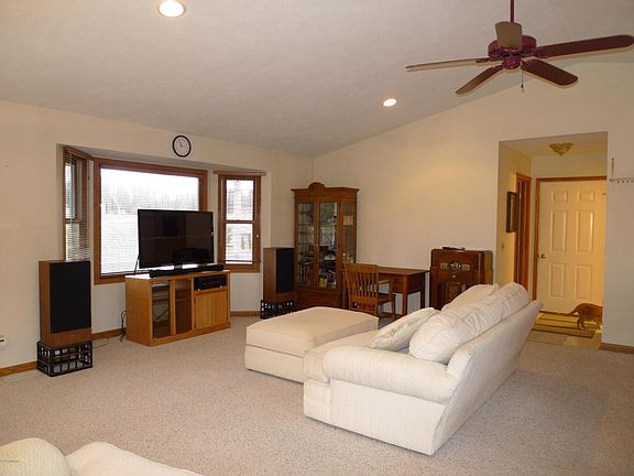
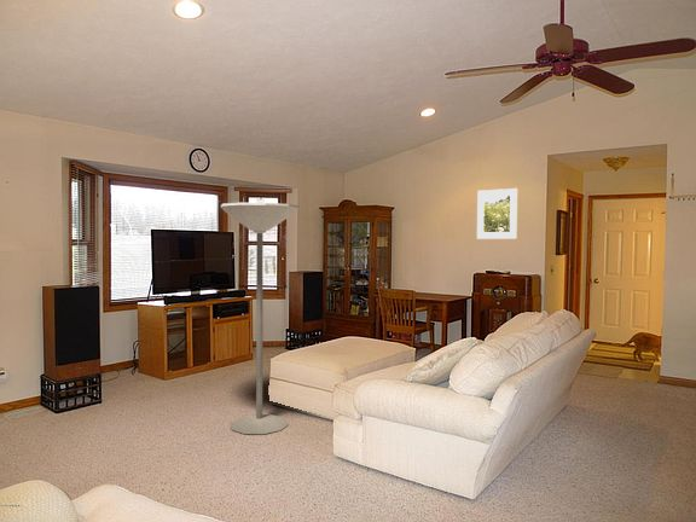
+ floor lamp (259, 315)
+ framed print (497, 214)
